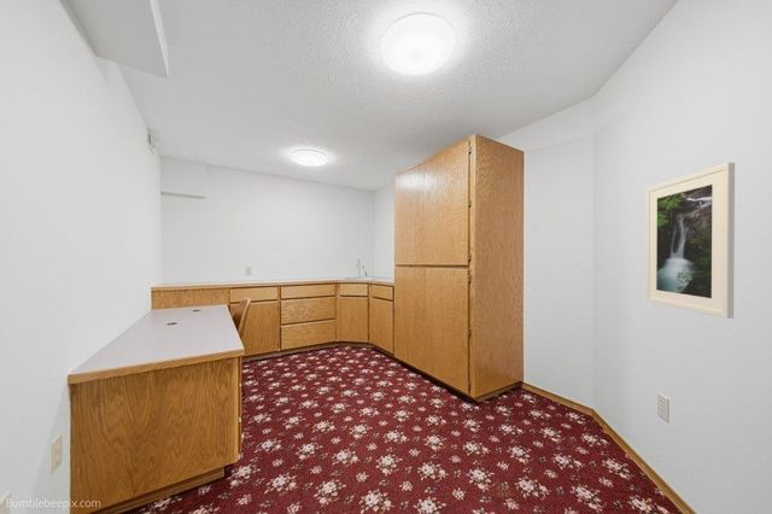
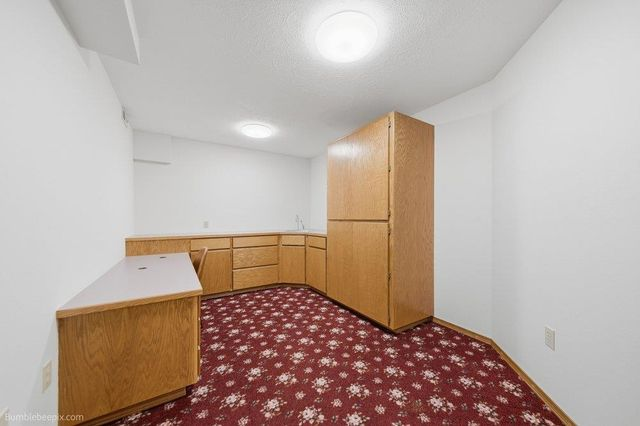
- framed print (682, 243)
